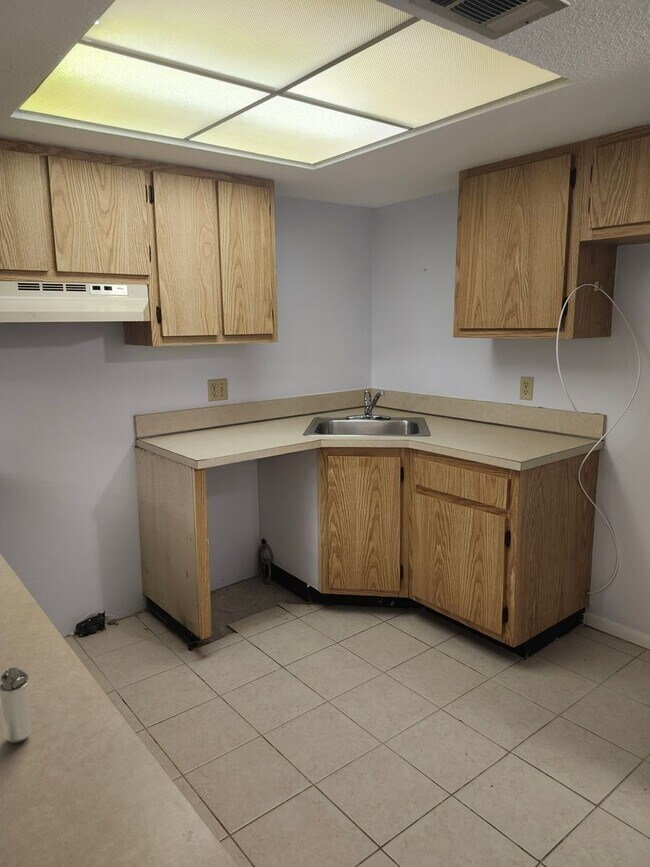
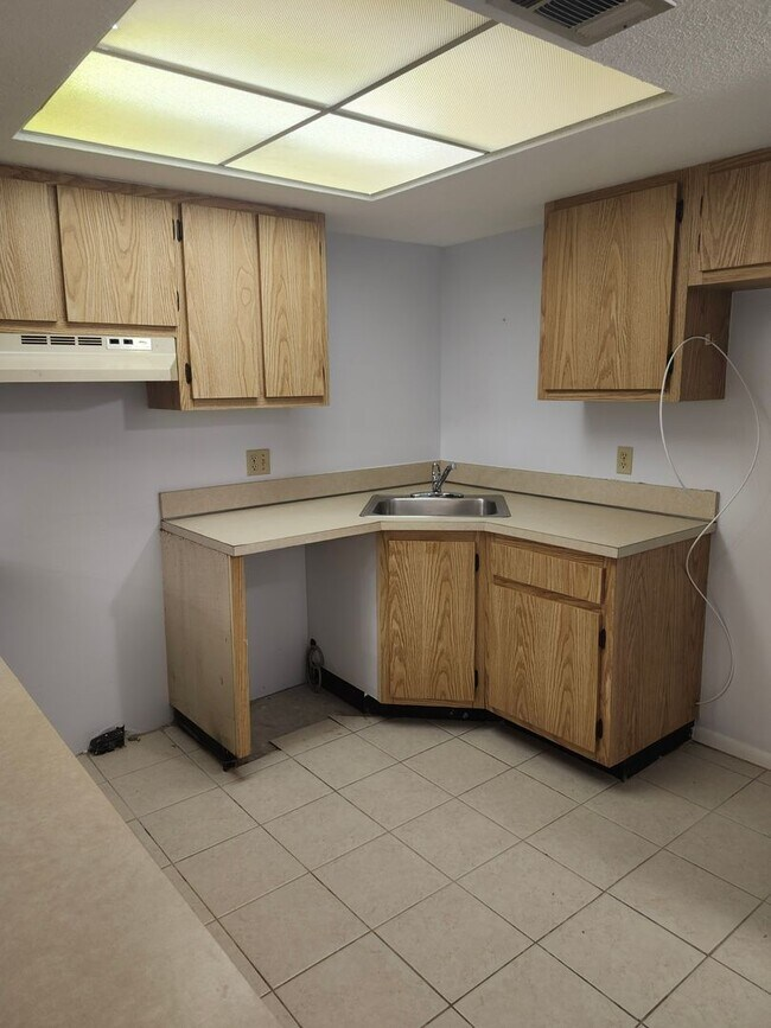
- shaker (15, 704)
